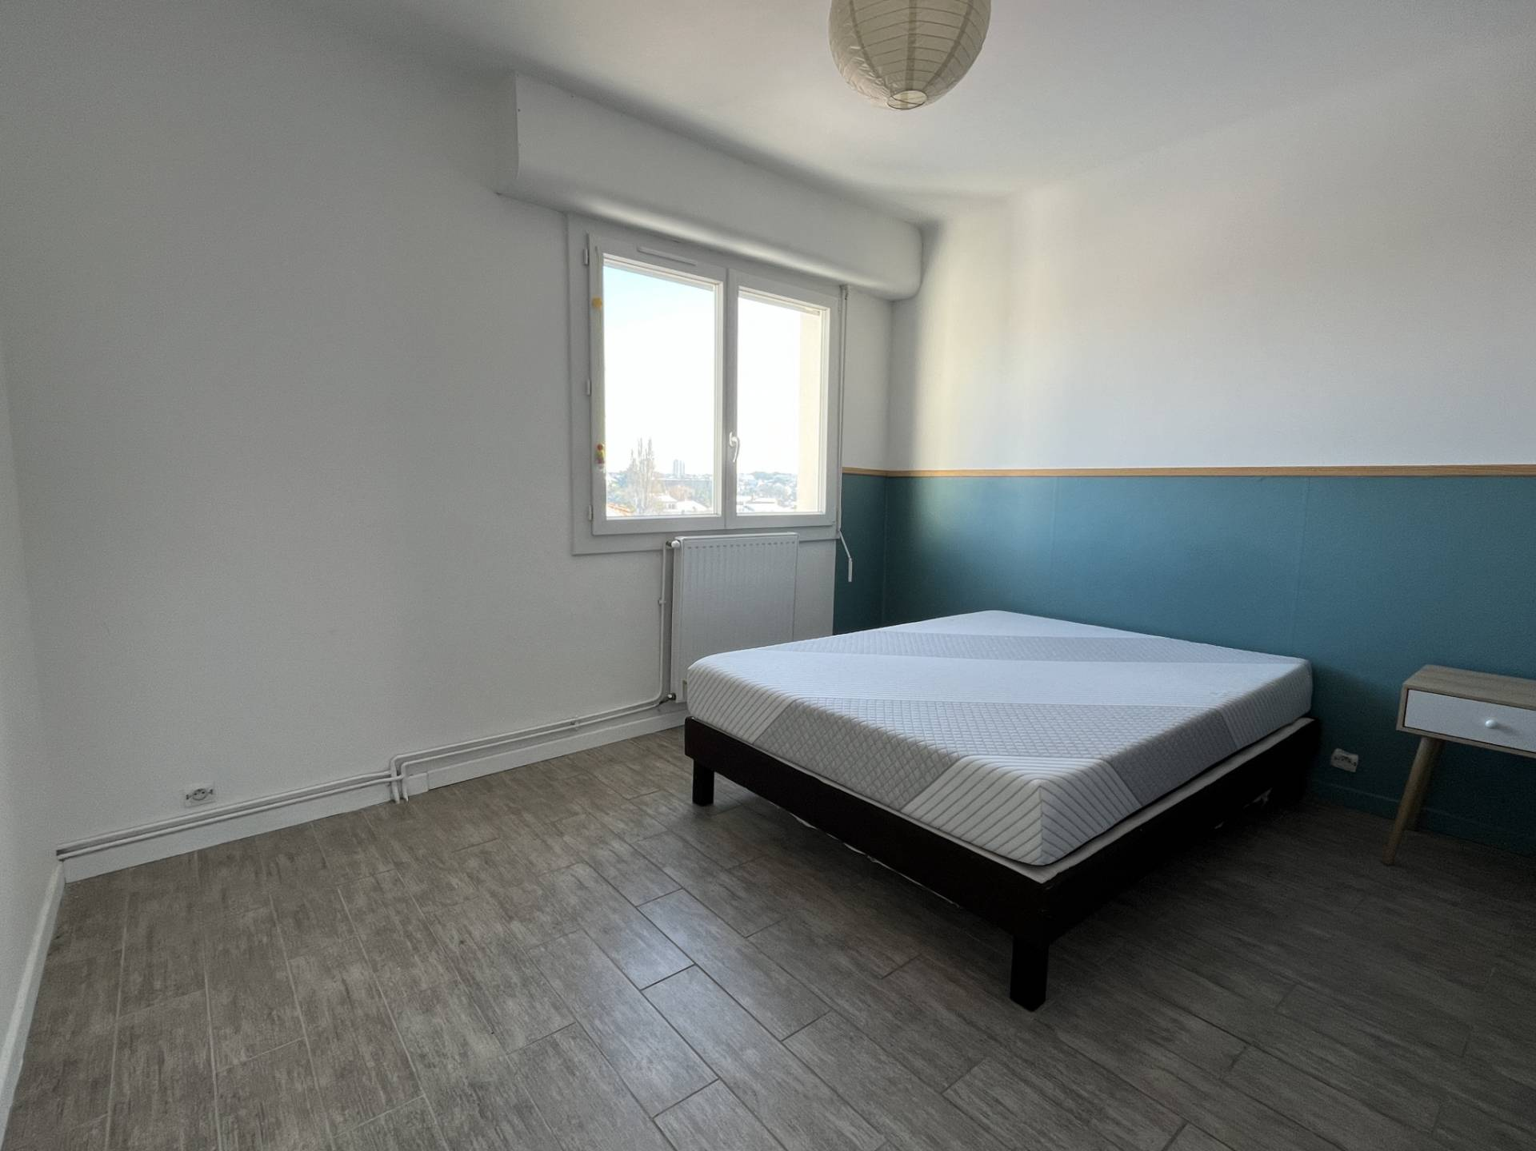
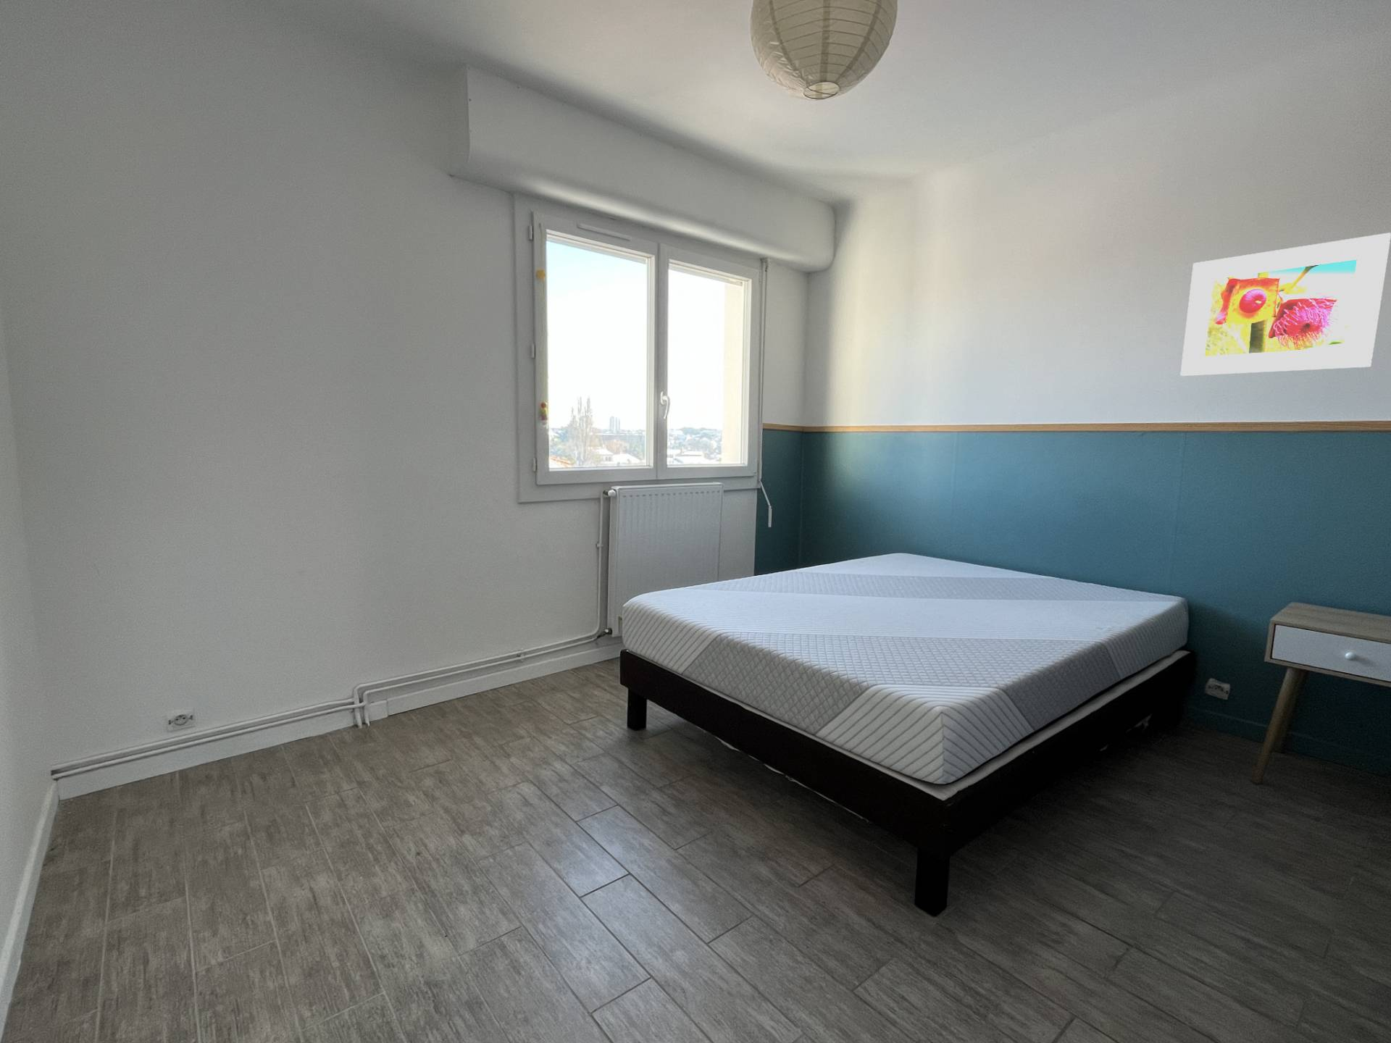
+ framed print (1275, 311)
